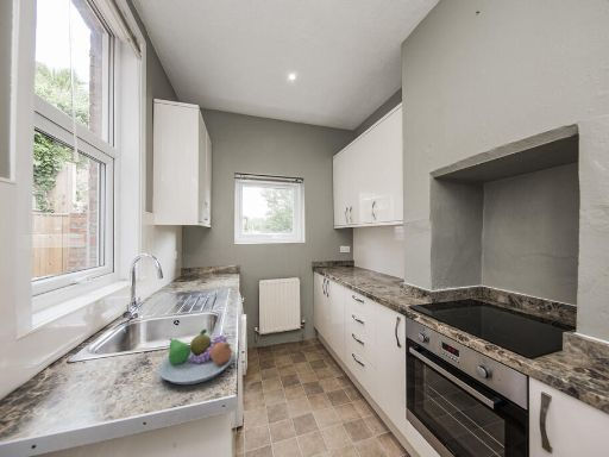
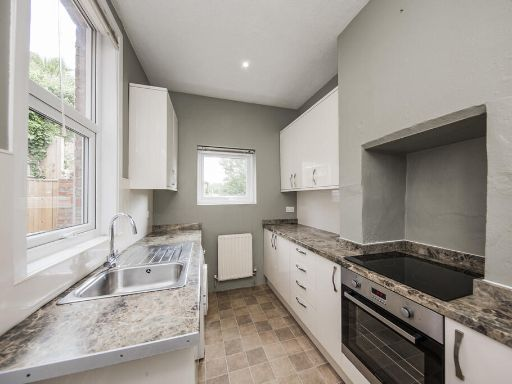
- fruit bowl (196, 351)
